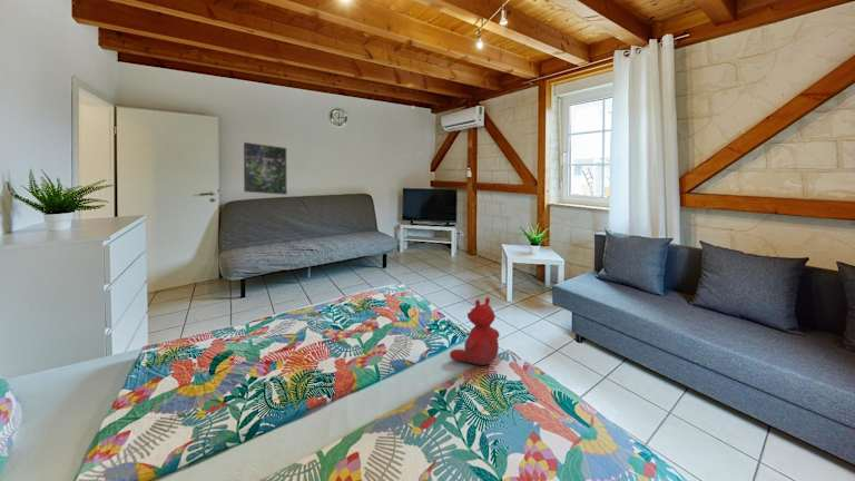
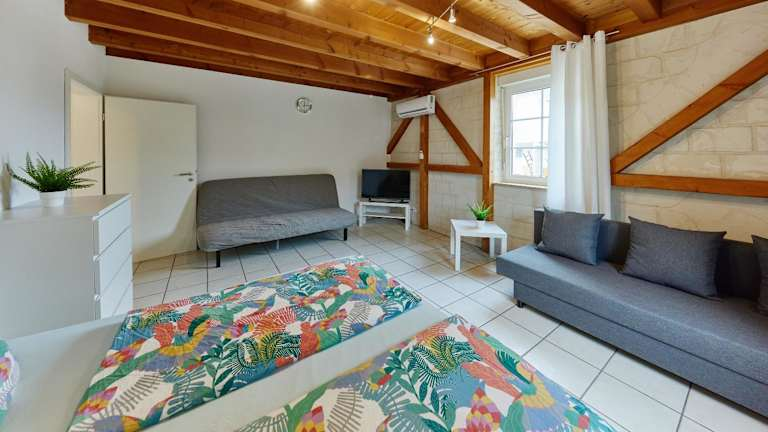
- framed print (265, 169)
- stuffed bear (474, 328)
